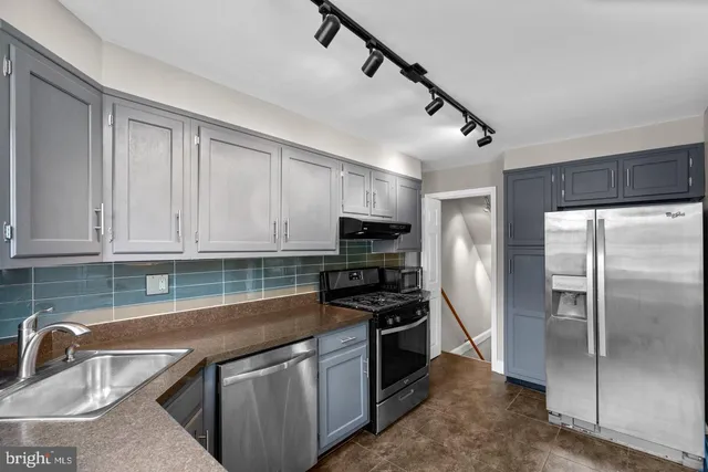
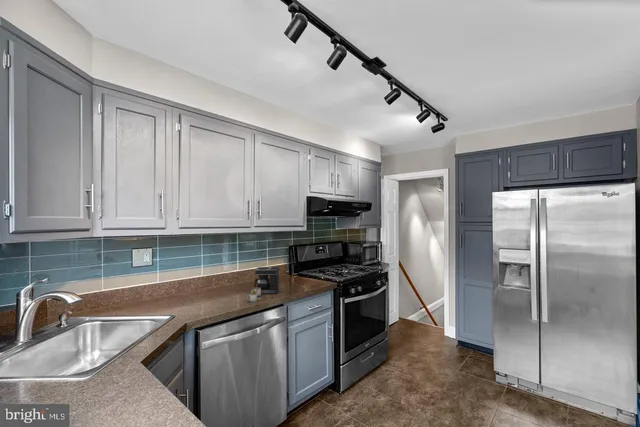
+ coffee maker (263, 283)
